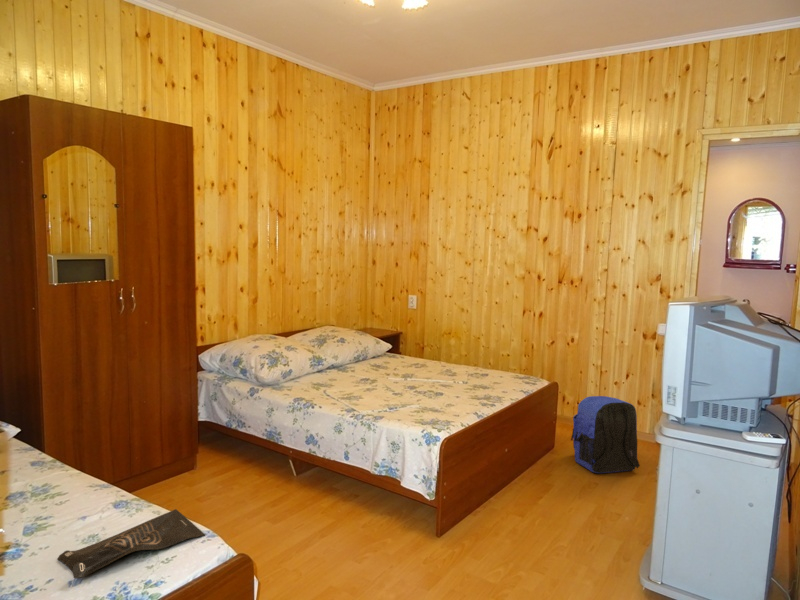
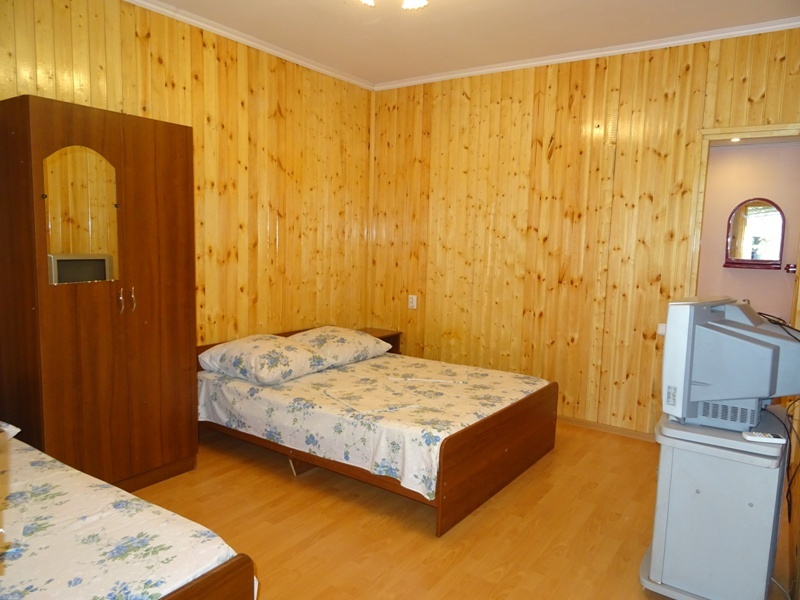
- bag (131, 536)
- backpack (600, 430)
